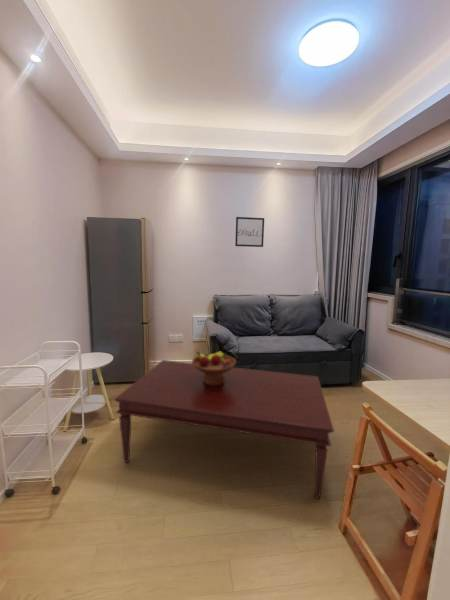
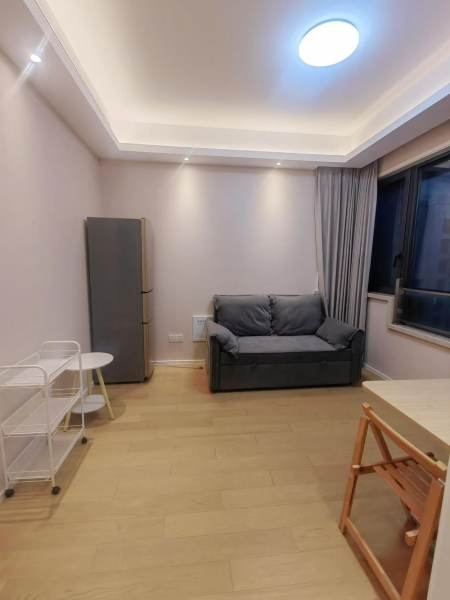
- wall art (249, 232)
- coffee table (226, 416)
- fruit bowl (214, 366)
